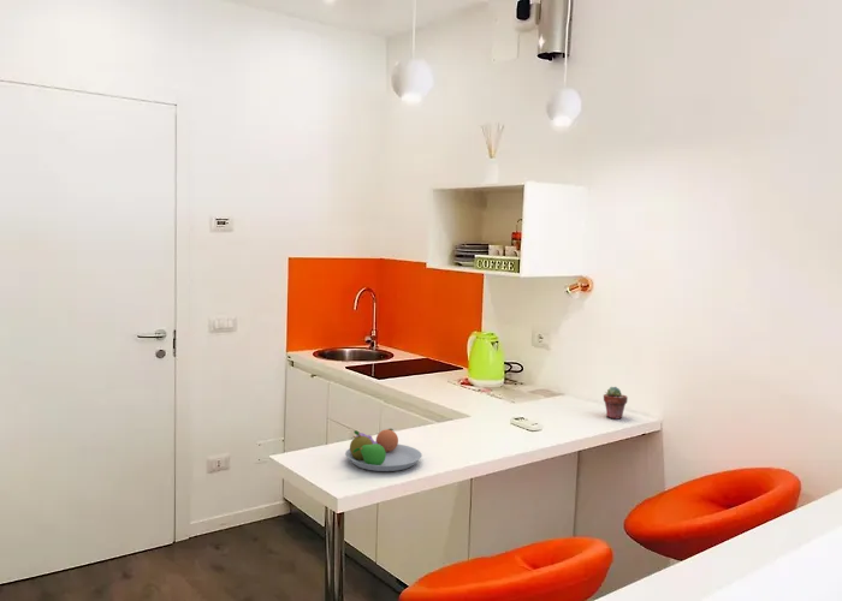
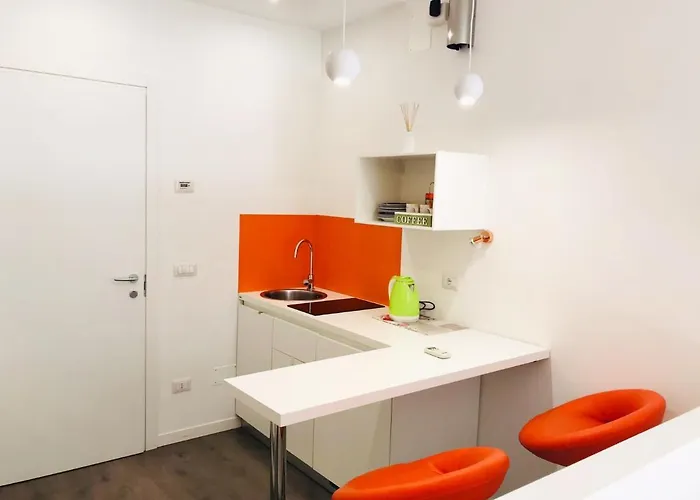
- potted succulent (615, 401)
- fruit bowl (380, 446)
